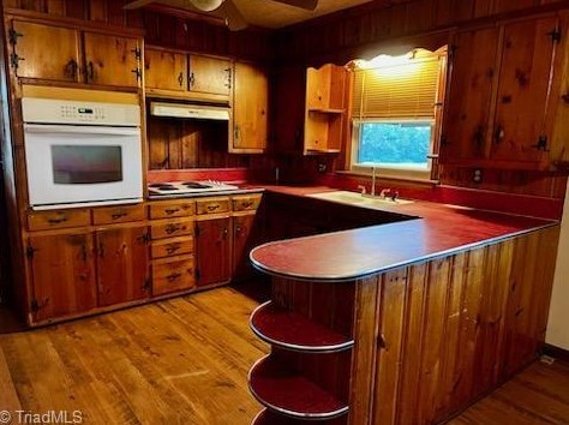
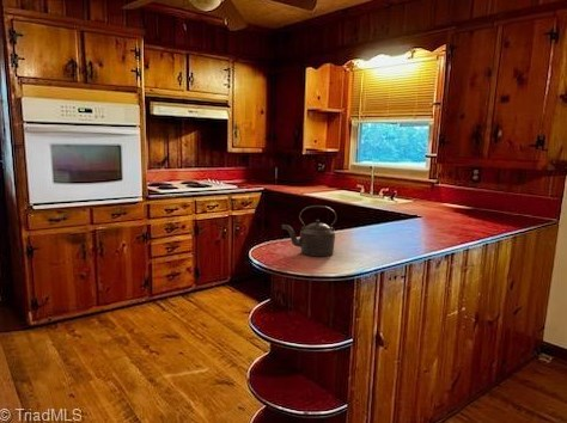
+ kettle (309, 228)
